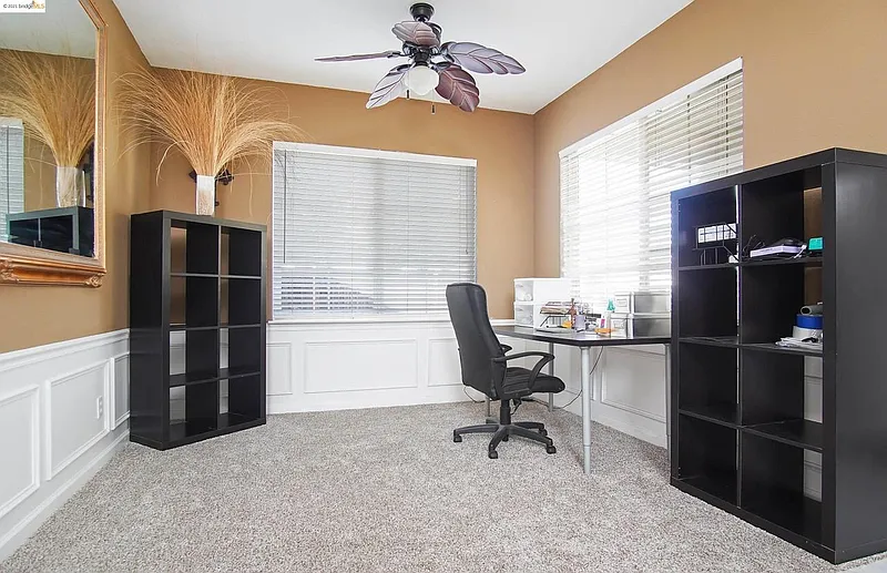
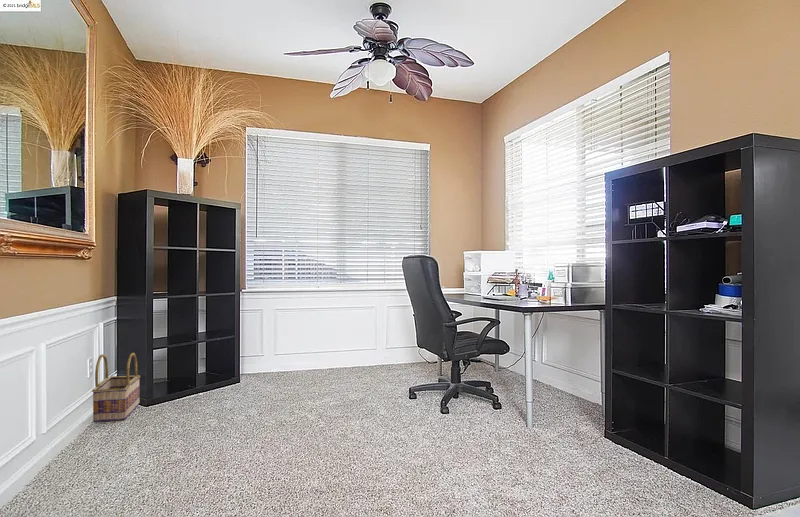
+ basket (117, 383)
